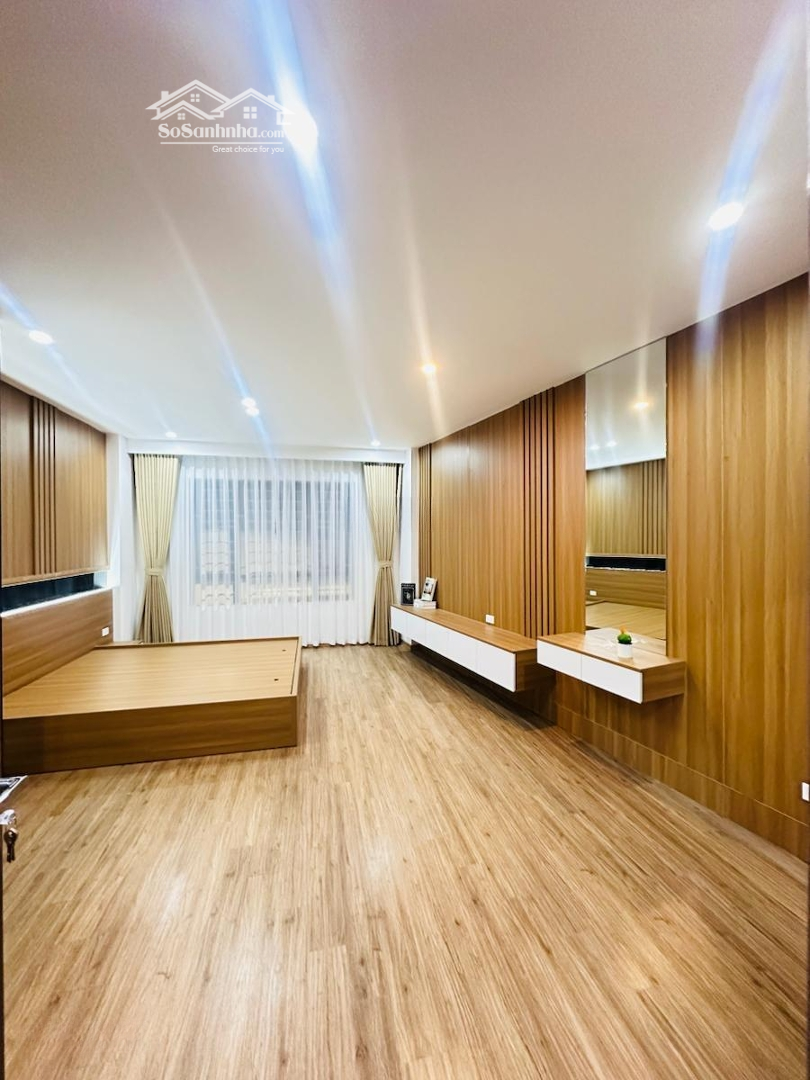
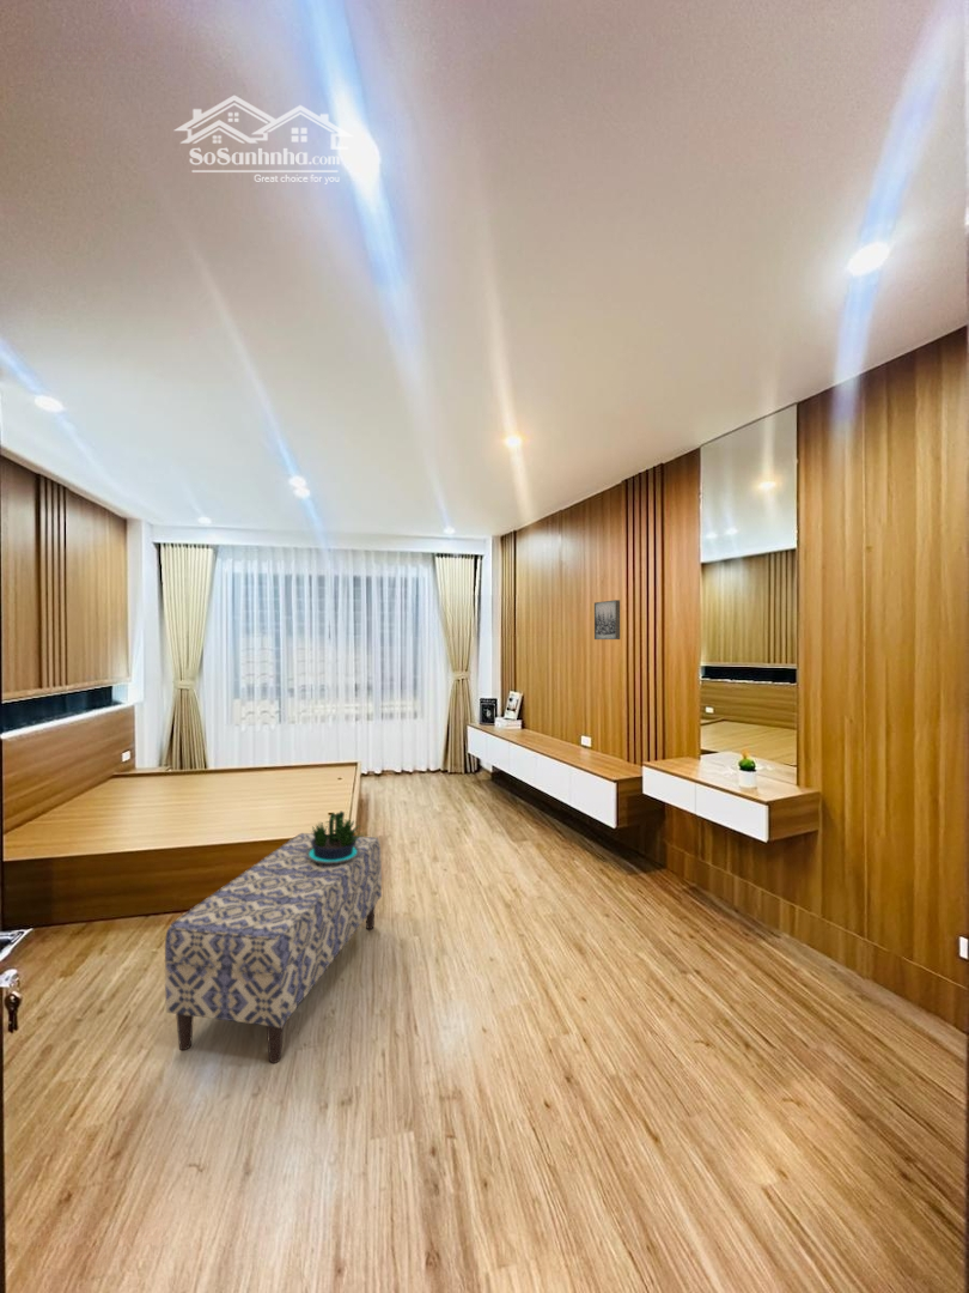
+ bench (293, 924)
+ potted plant (336, 834)
+ wall art (607, 620)
